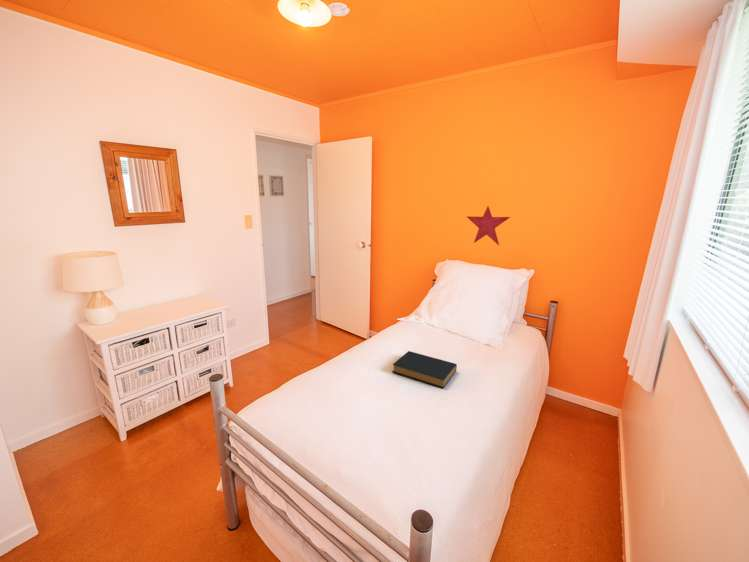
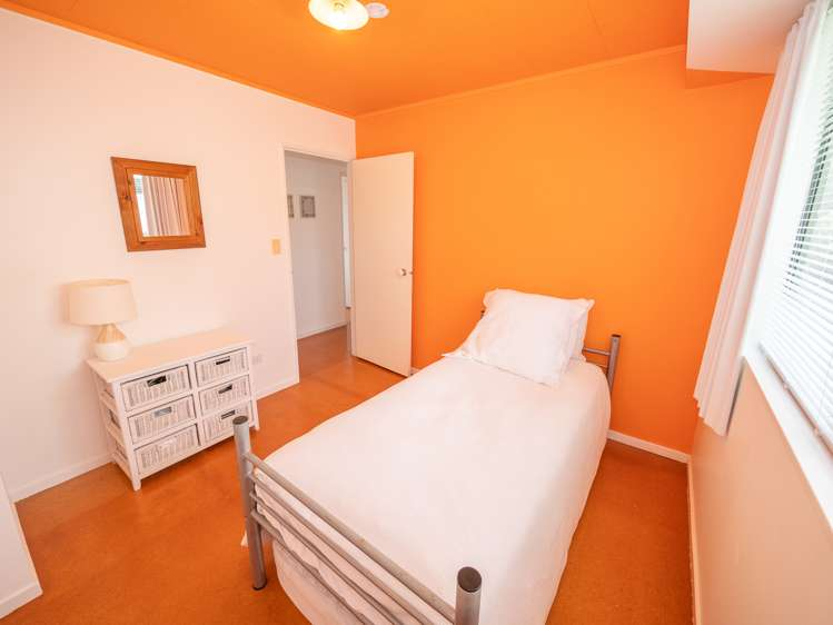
- hardback book (424, 367)
- decorative star (486, 225)
